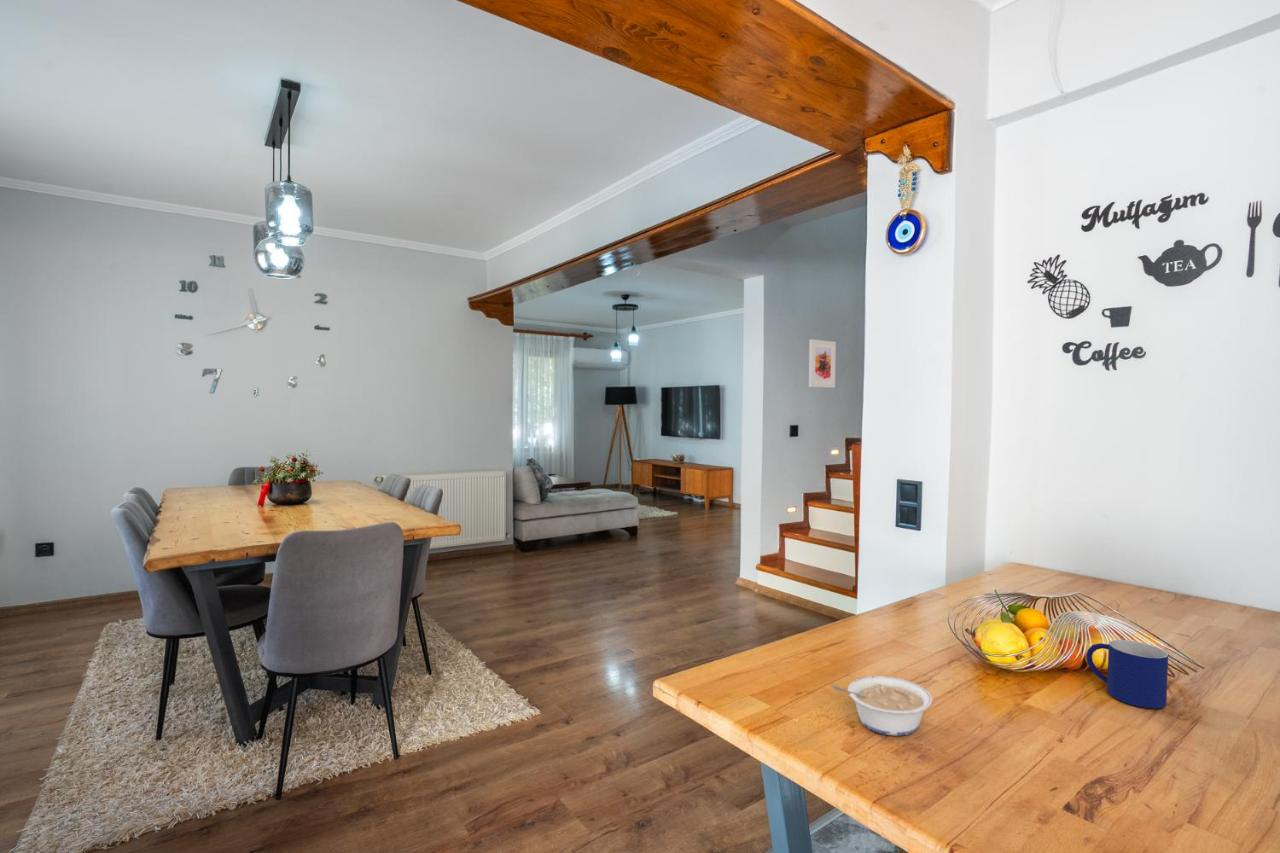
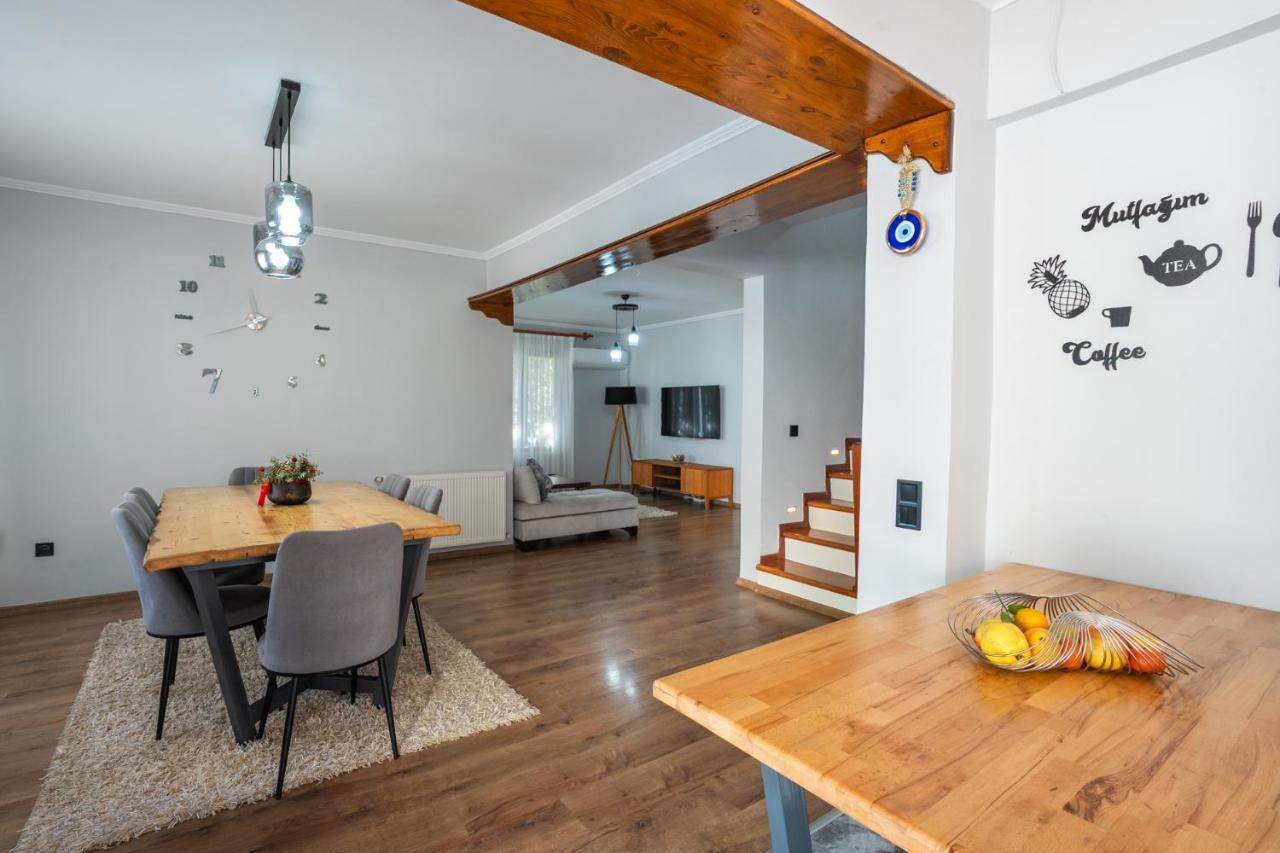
- legume (886, 705)
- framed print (822, 364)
- mug (1124, 669)
